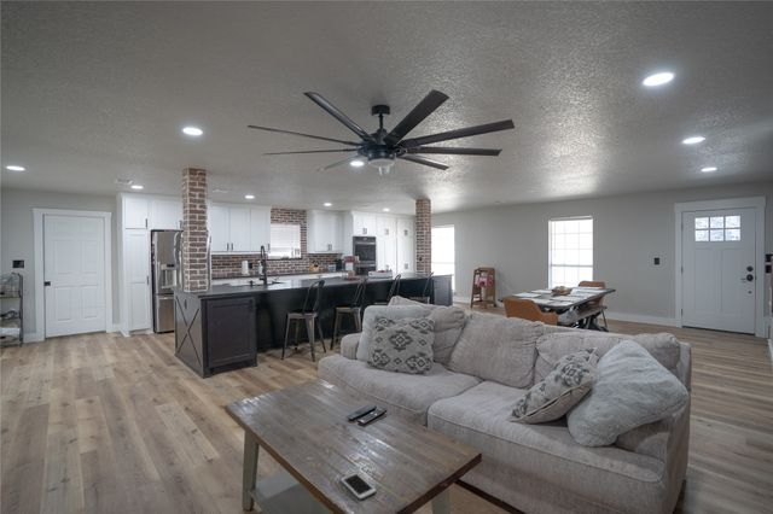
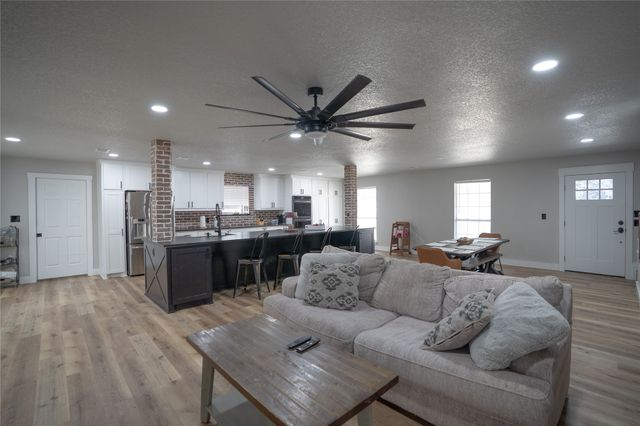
- cell phone (358, 485)
